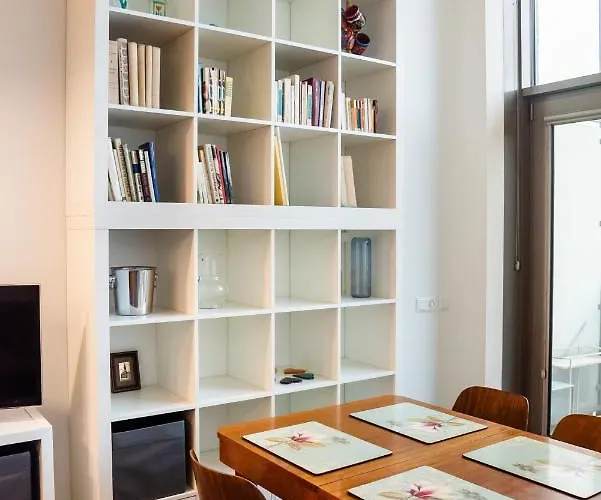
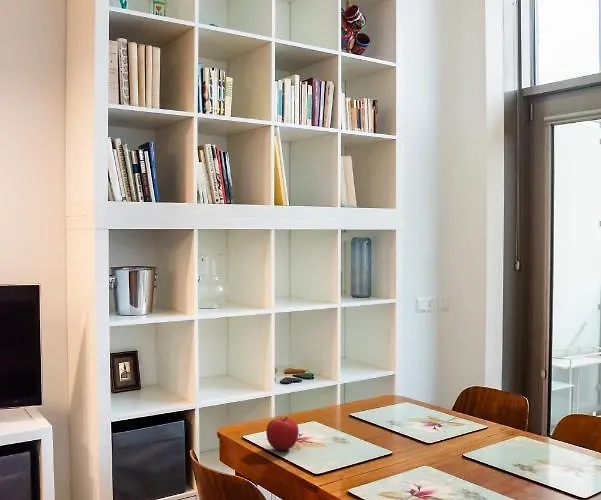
+ fruit (282, 432)
